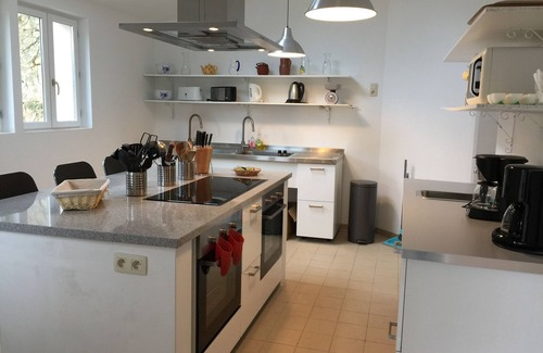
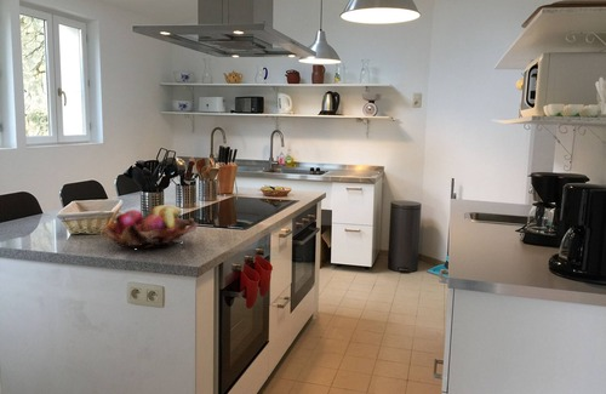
+ fruit basket (153, 224)
